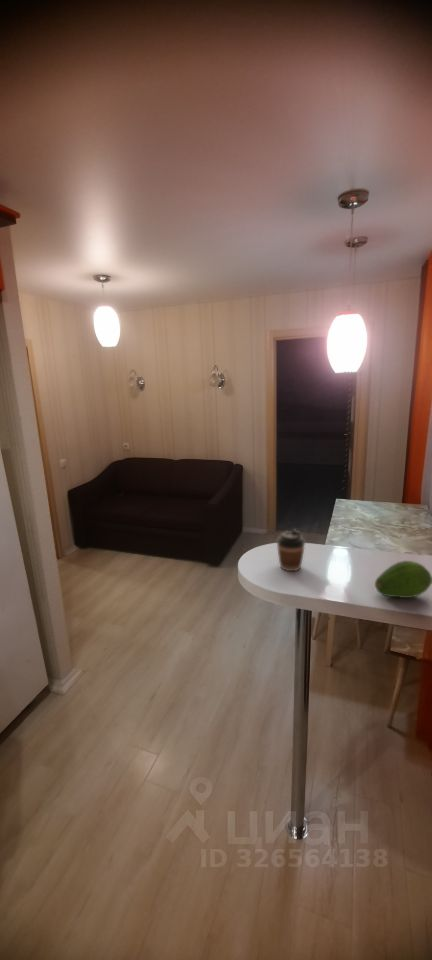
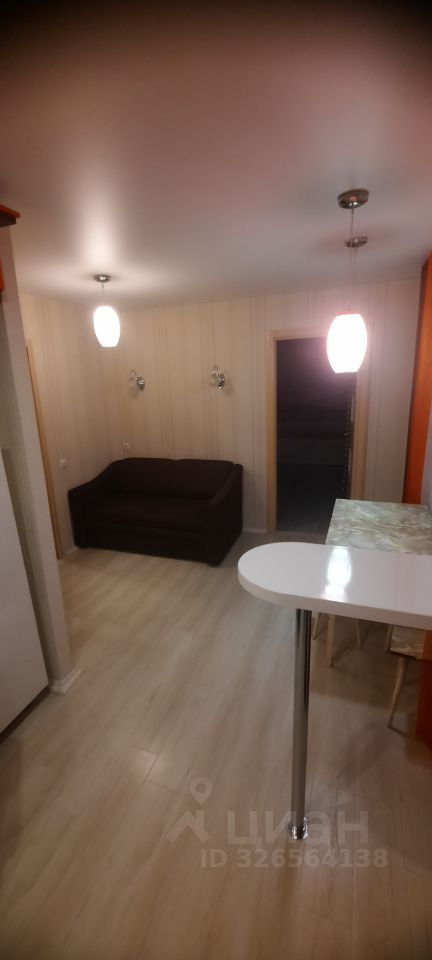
- fruit (402, 578)
- coffee cup (290, 549)
